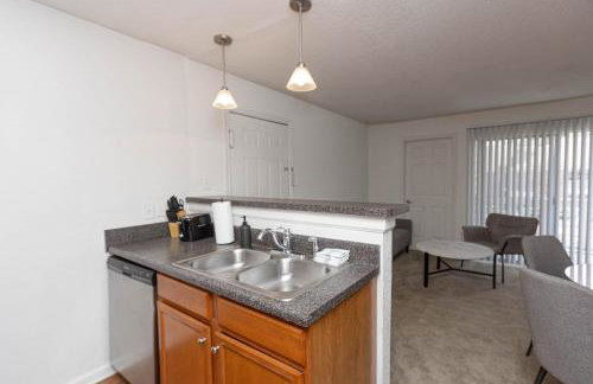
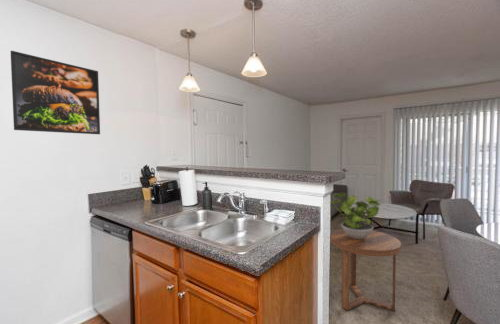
+ potted plant (353, 214)
+ side table (355, 269)
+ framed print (60, 97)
